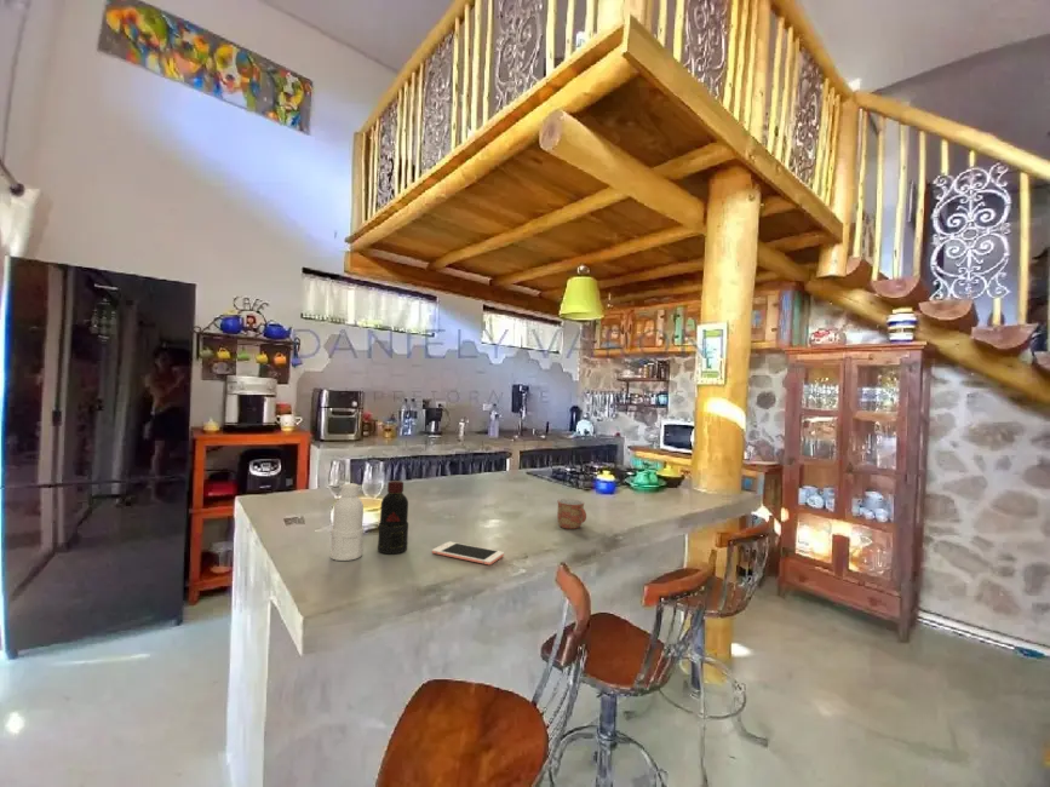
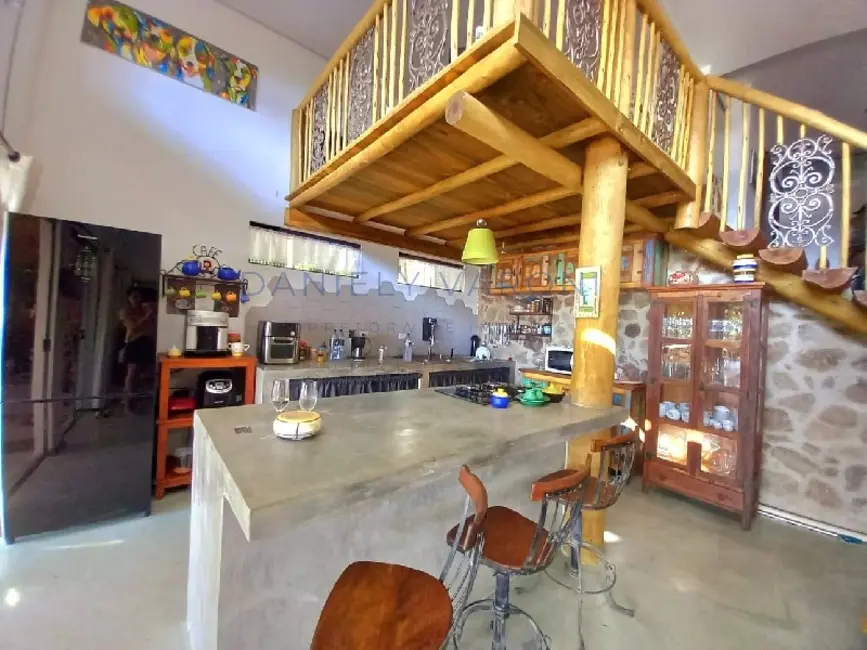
- mug (572, 515)
- bottle (380, 517)
- cell phone (467, 552)
